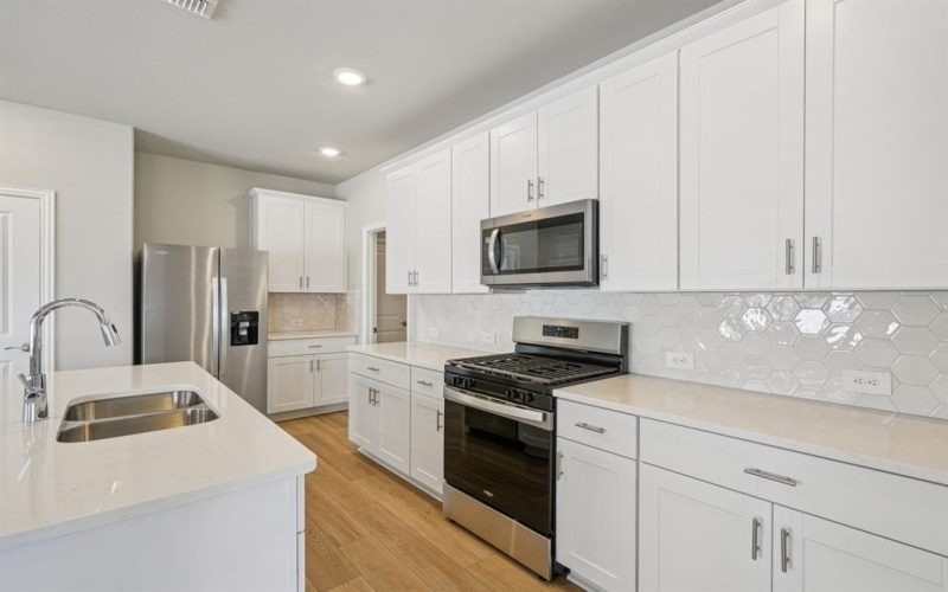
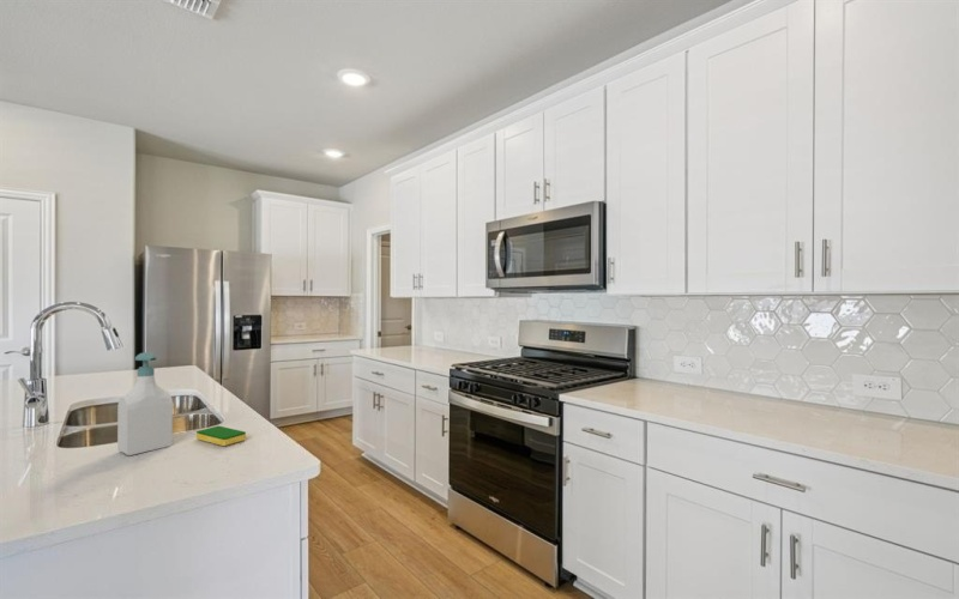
+ soap bottle (146, 400)
+ dish sponge (221, 435)
